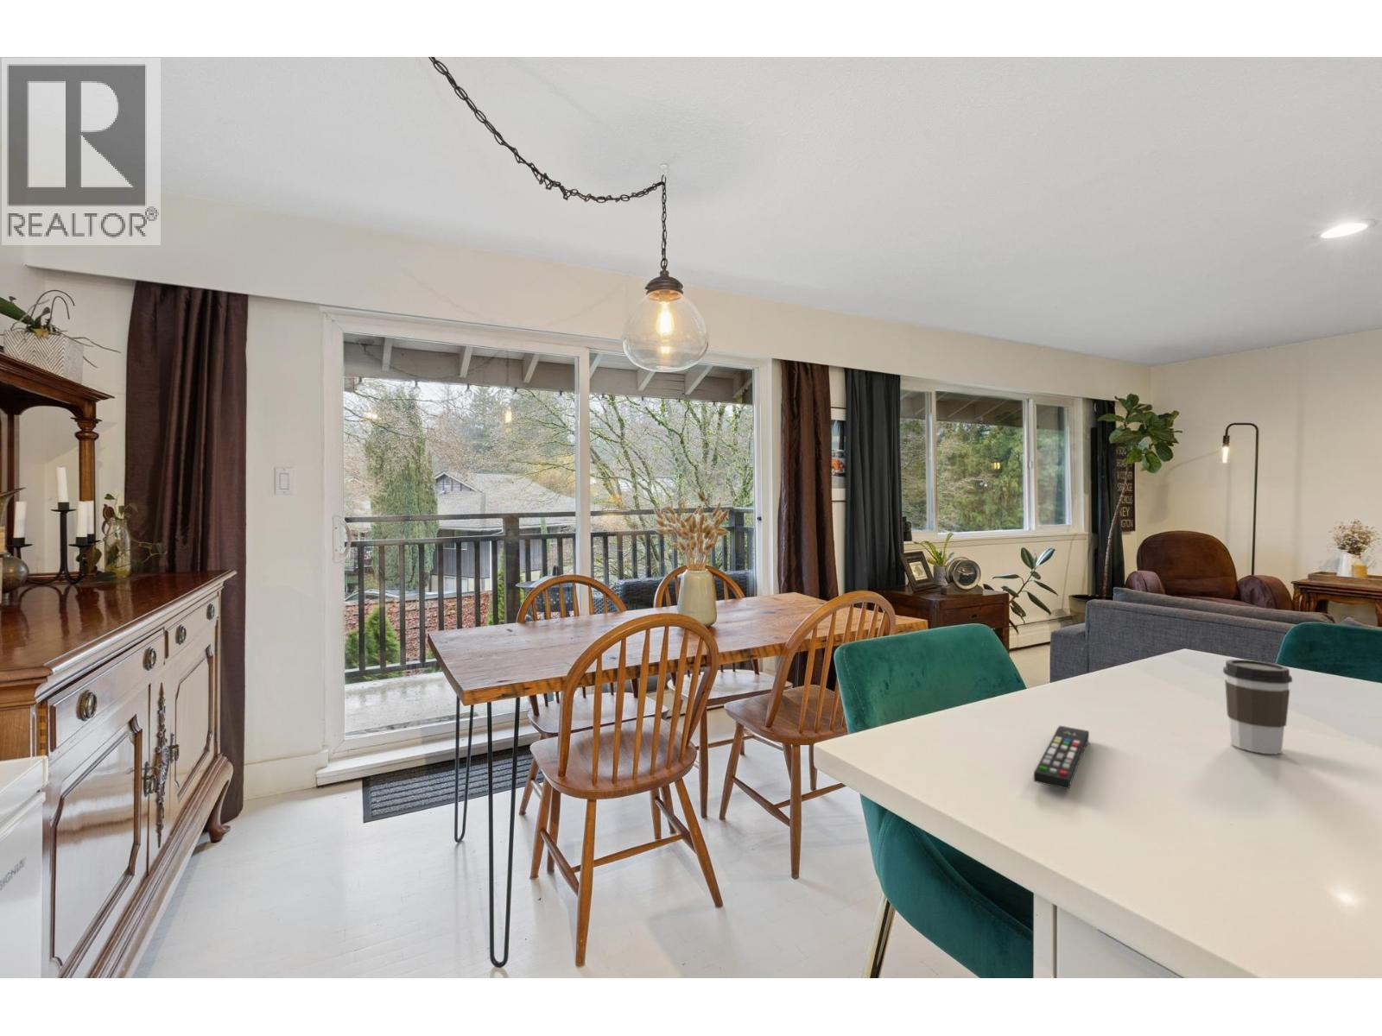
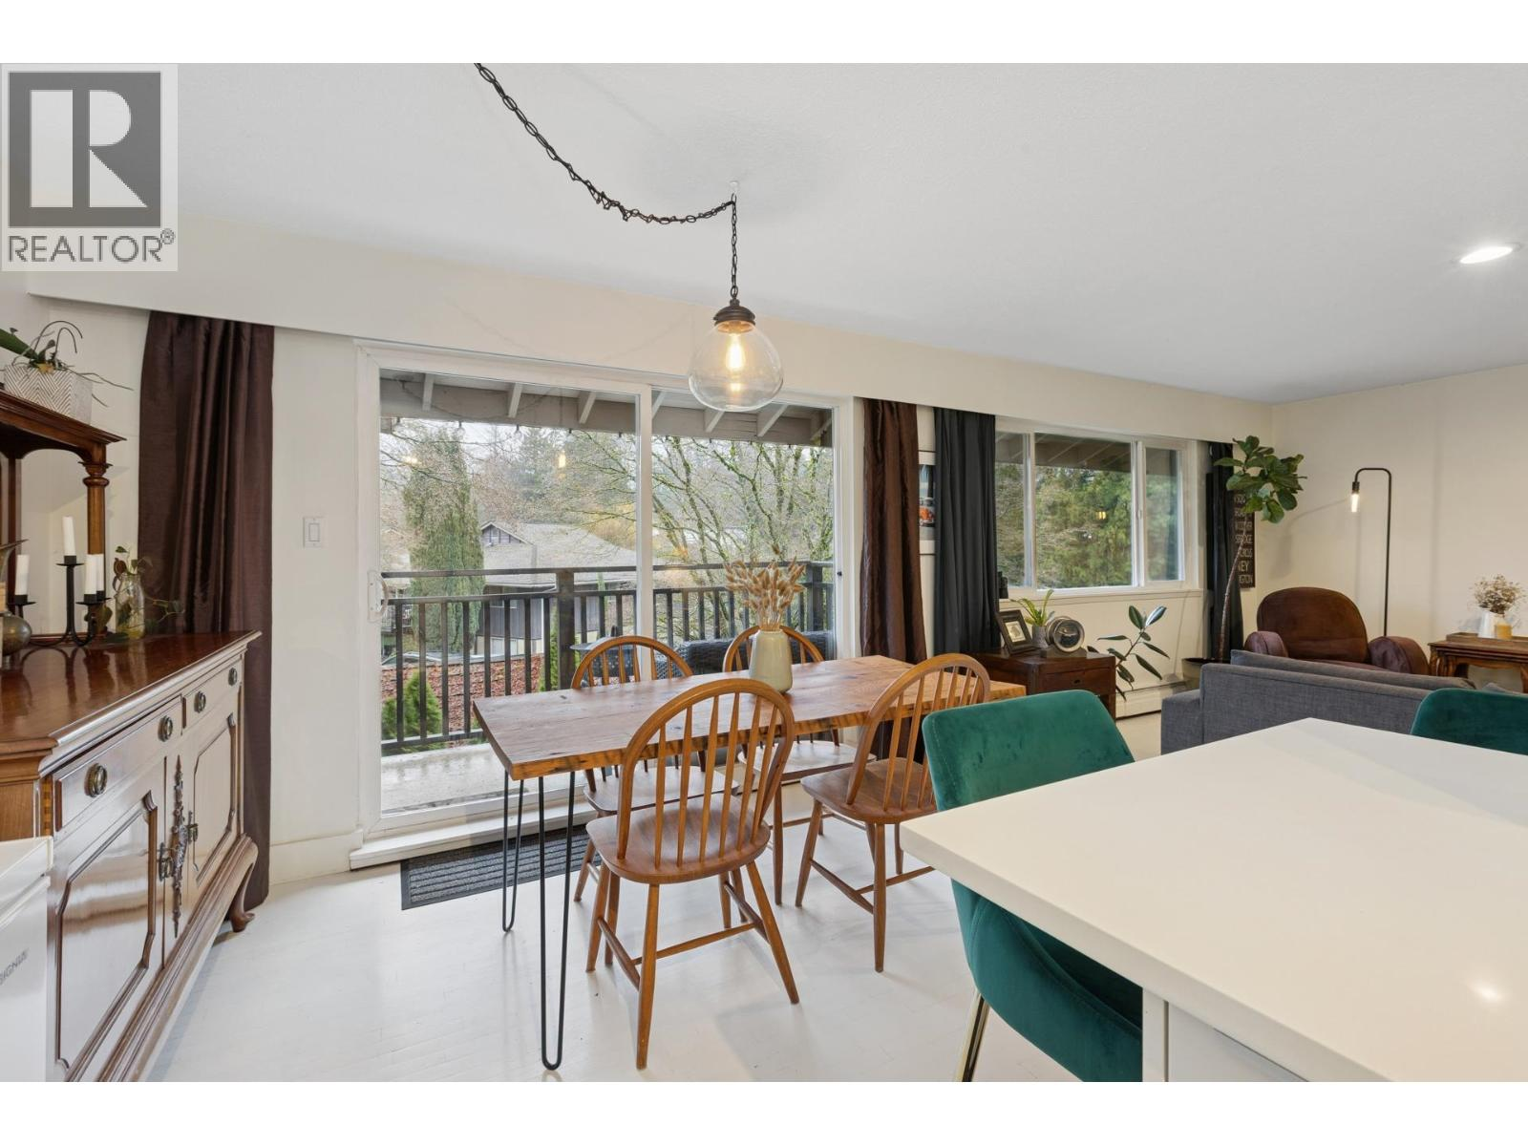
- coffee cup (1256, 705)
- remote control (1063, 754)
